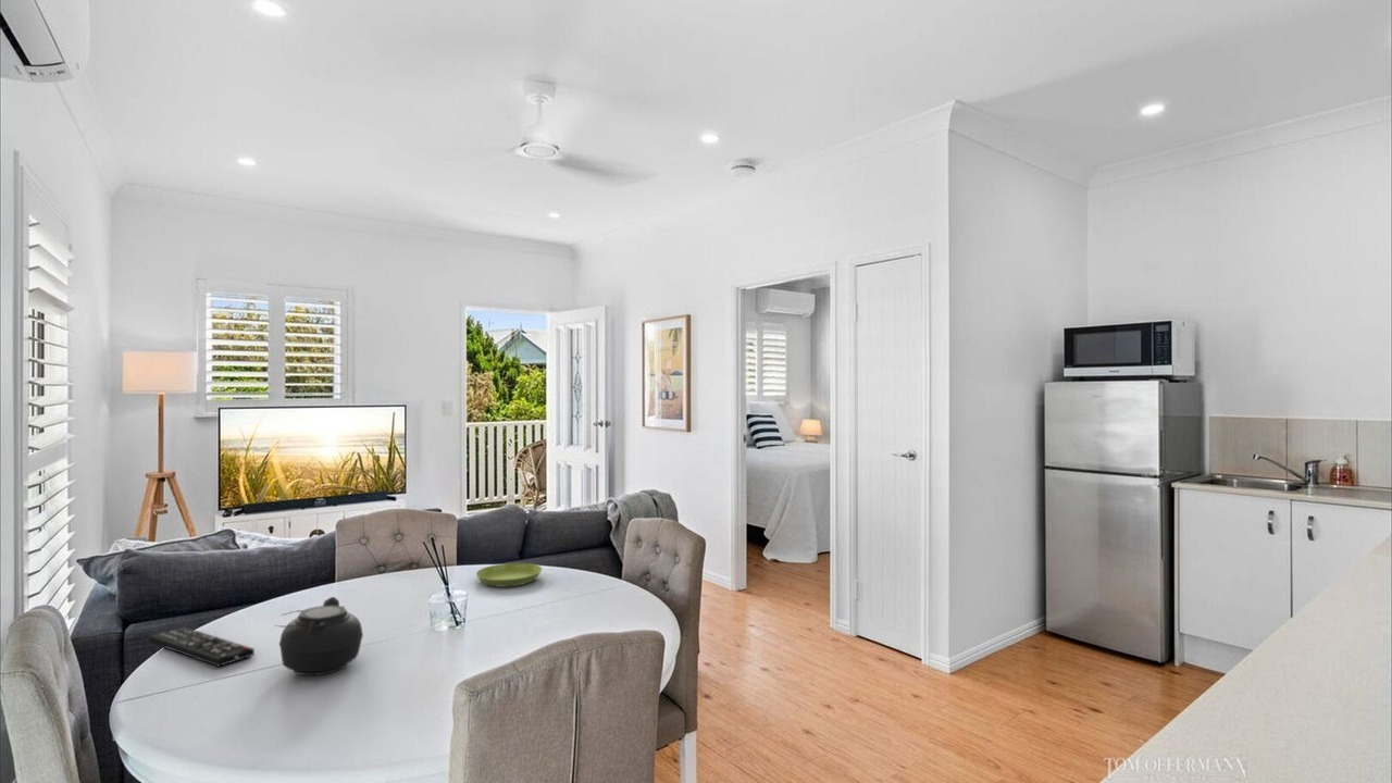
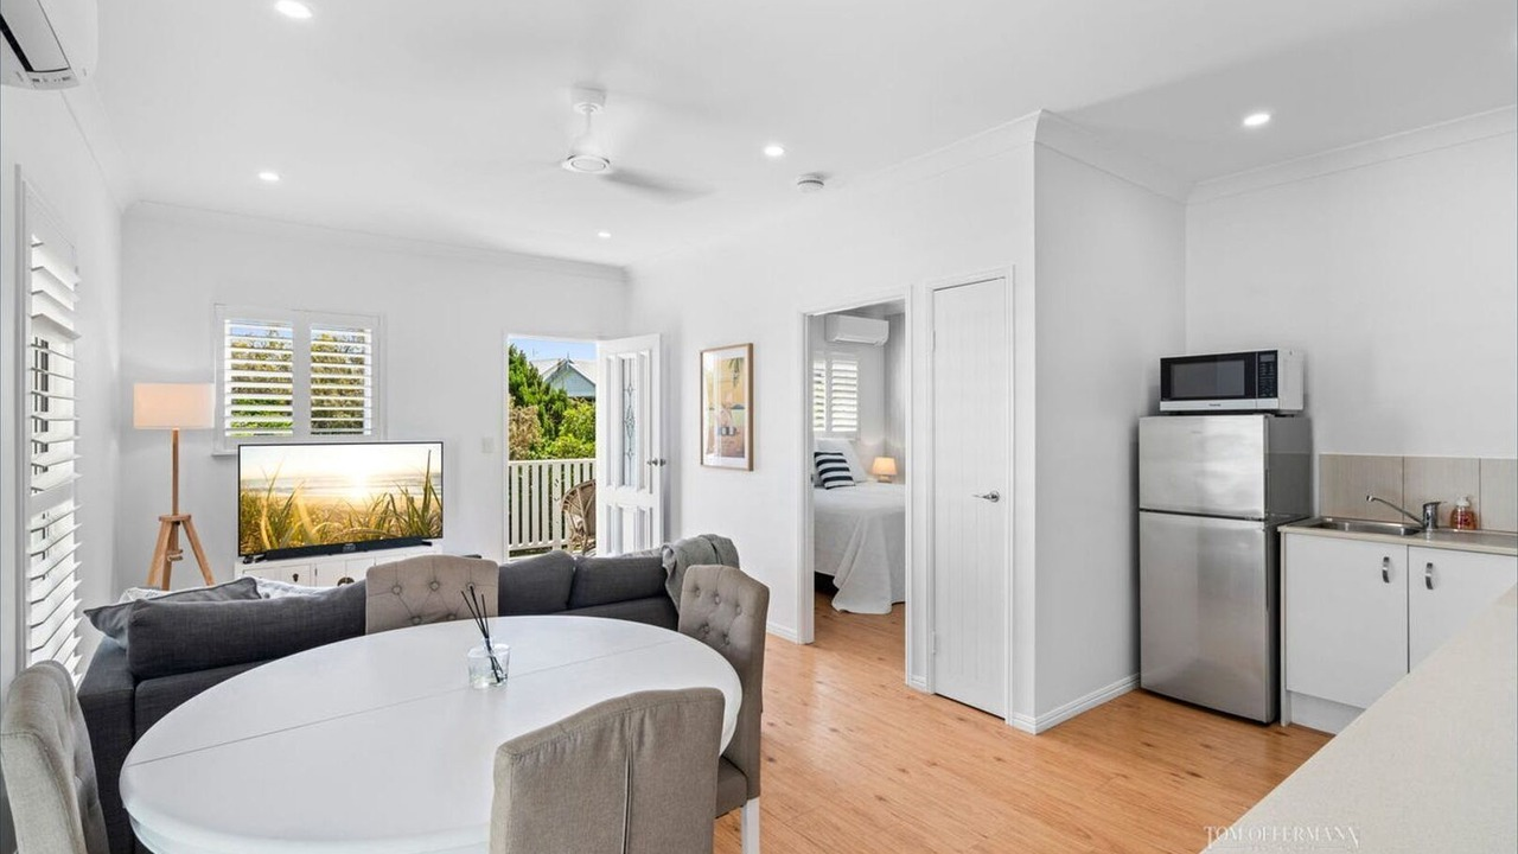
- saucer (509, 575)
- remote control (200, 644)
- teapot (323, 635)
